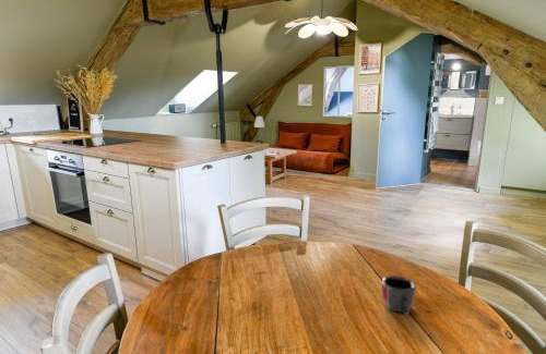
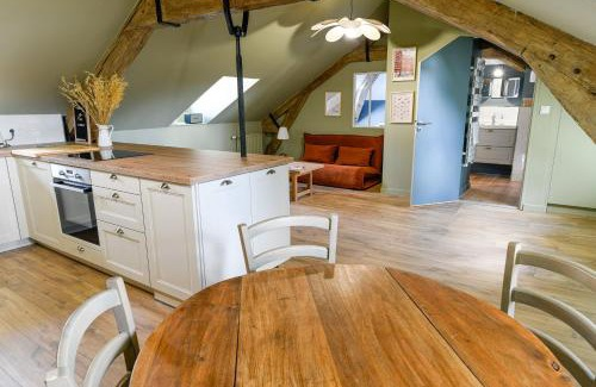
- mug (400, 297)
